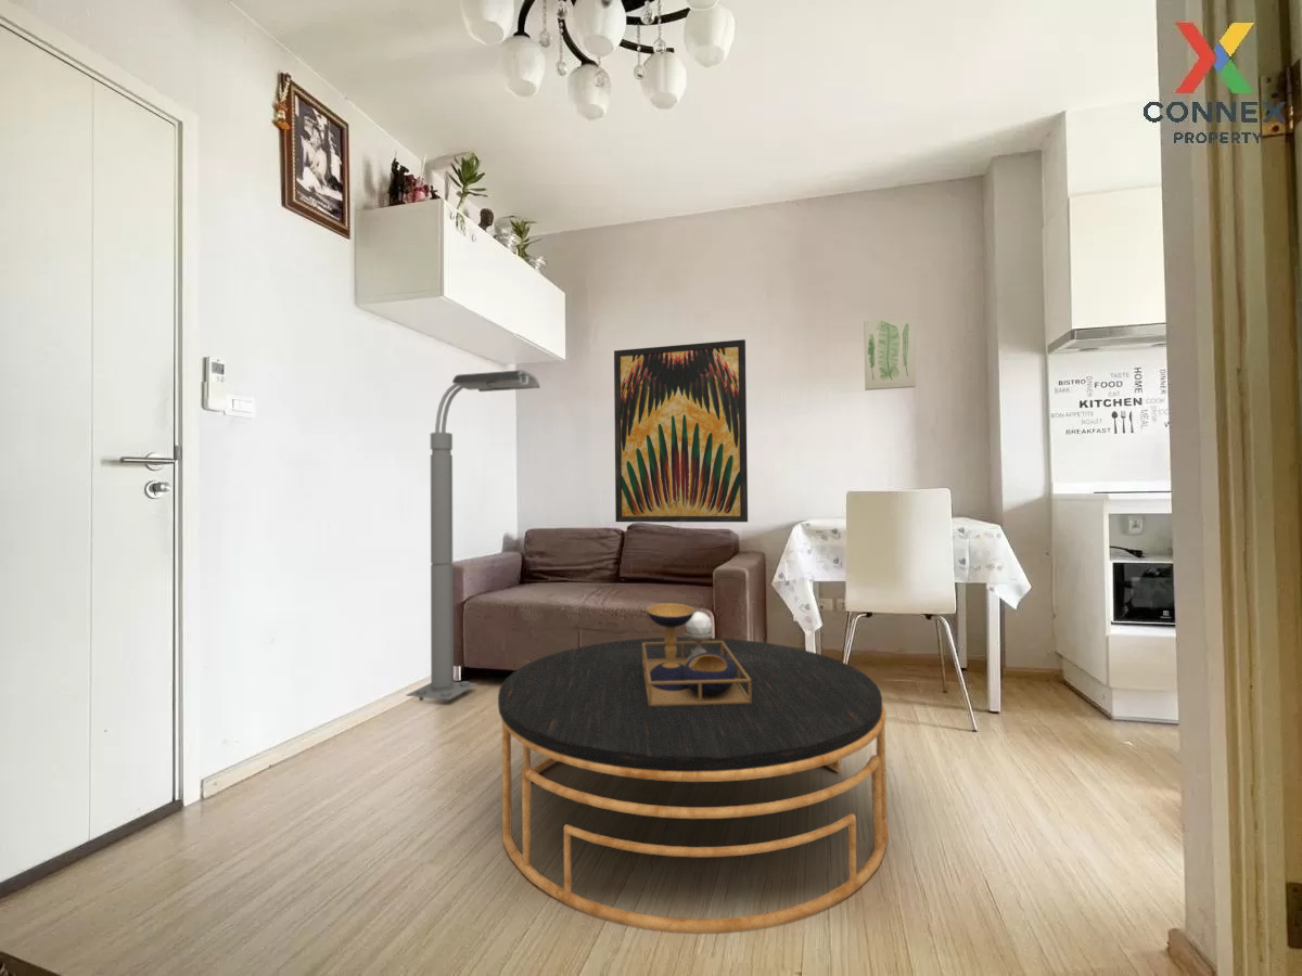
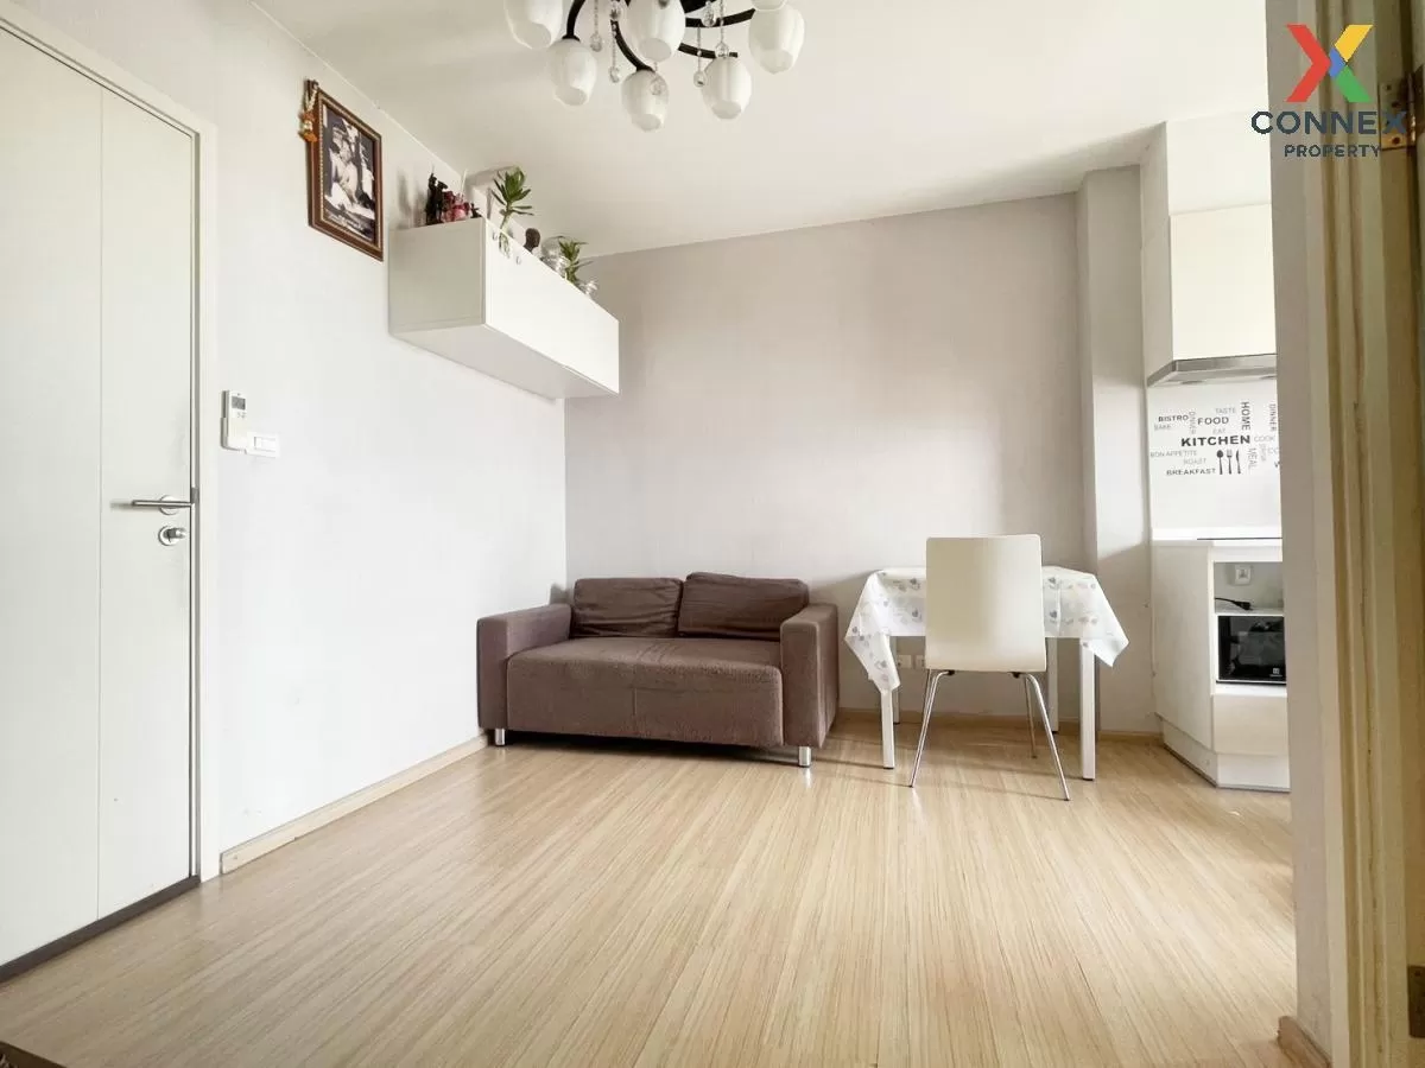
- coffee table (688, 705)
- wall art (678, 433)
- wall art (889, 354)
- floor lamp (451, 536)
